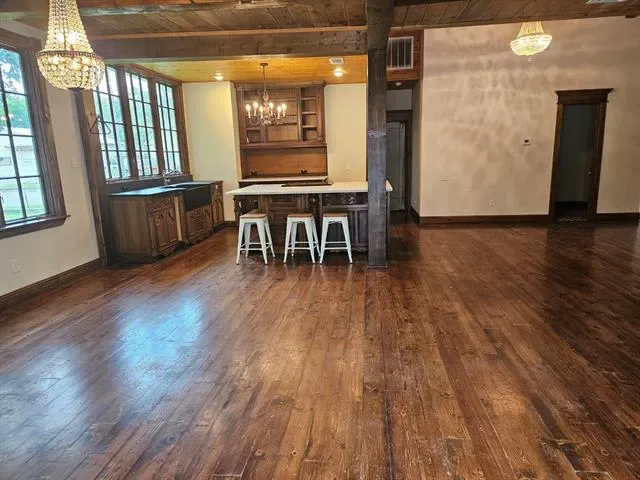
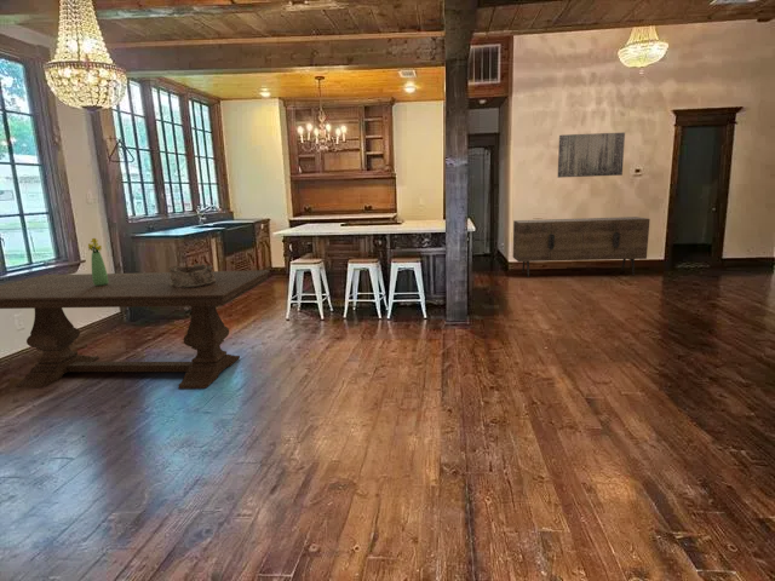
+ sideboard (578, 247)
+ dining table (127, 306)
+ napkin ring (191, 274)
+ wall art (590, 155)
+ bouquet (97, 261)
